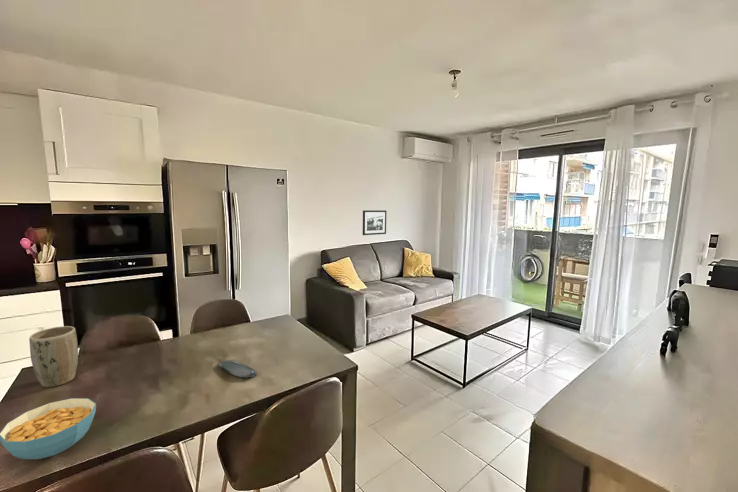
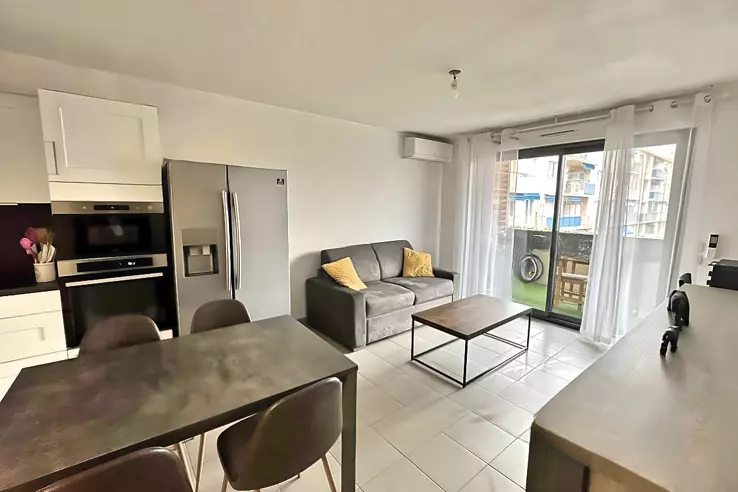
- cereal bowl (52, 433)
- plant pot (55, 356)
- oval tray (237, 368)
- picture frame (374, 222)
